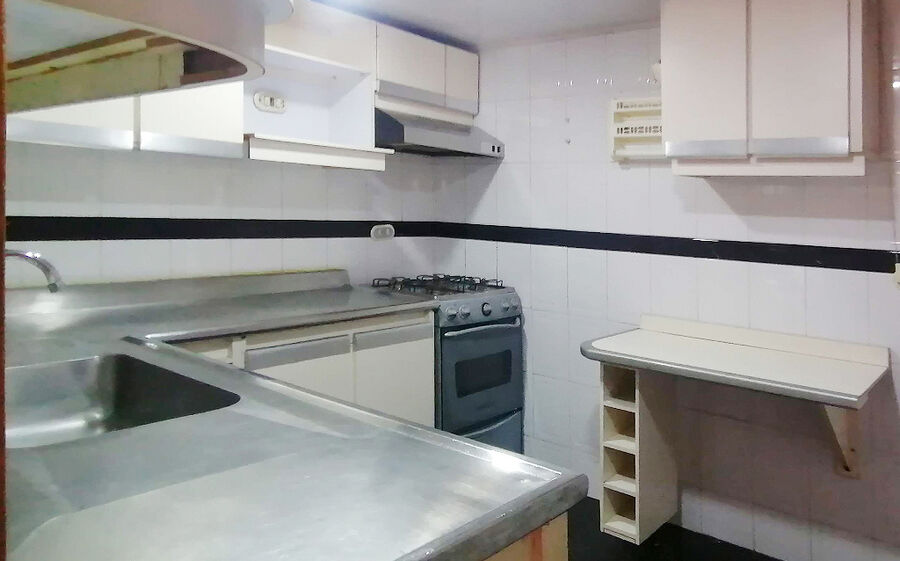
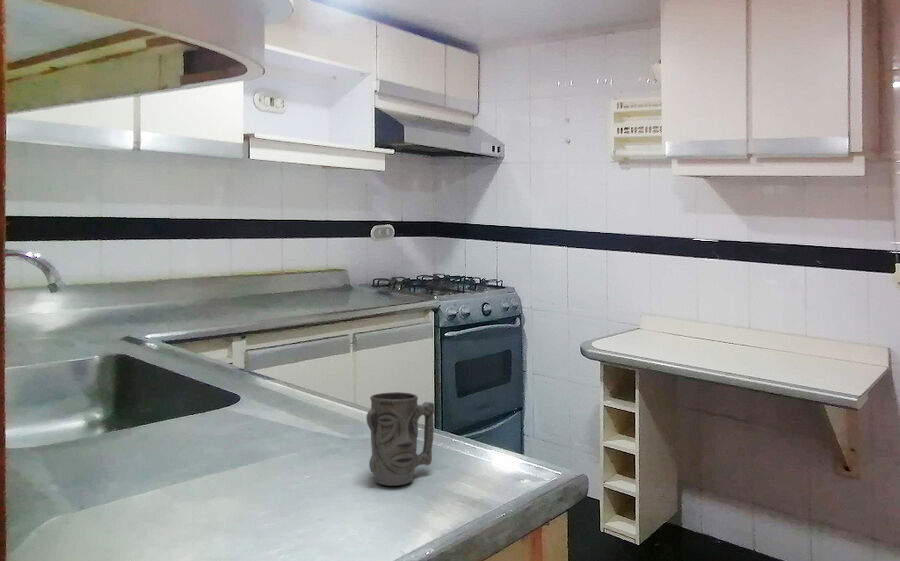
+ mug (402, 437)
